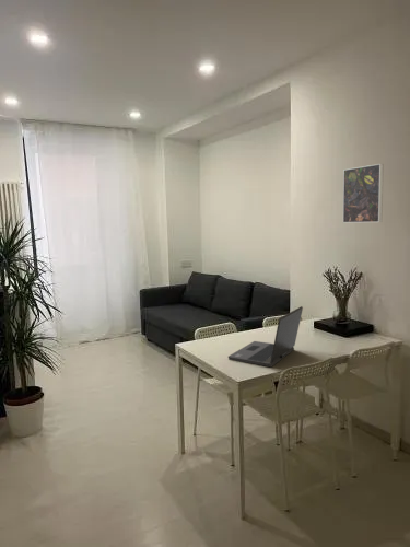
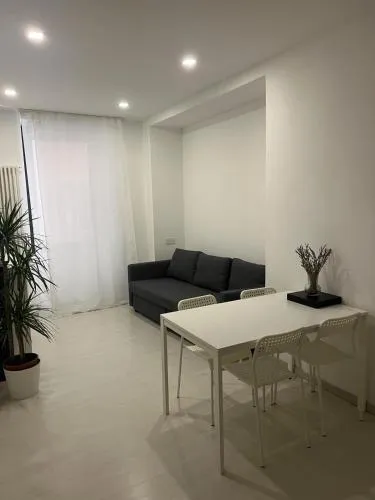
- laptop (276, 334)
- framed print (362, 195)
